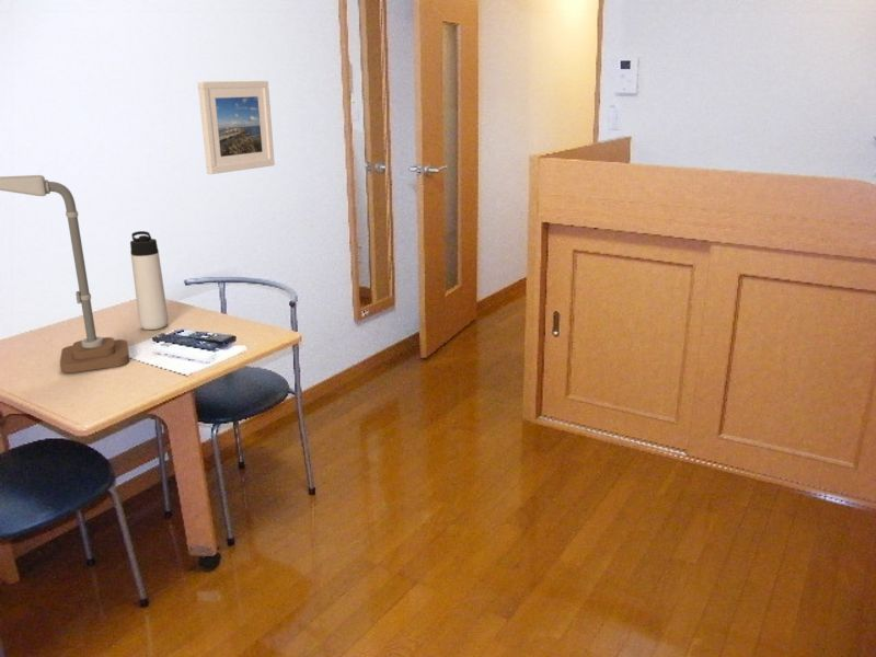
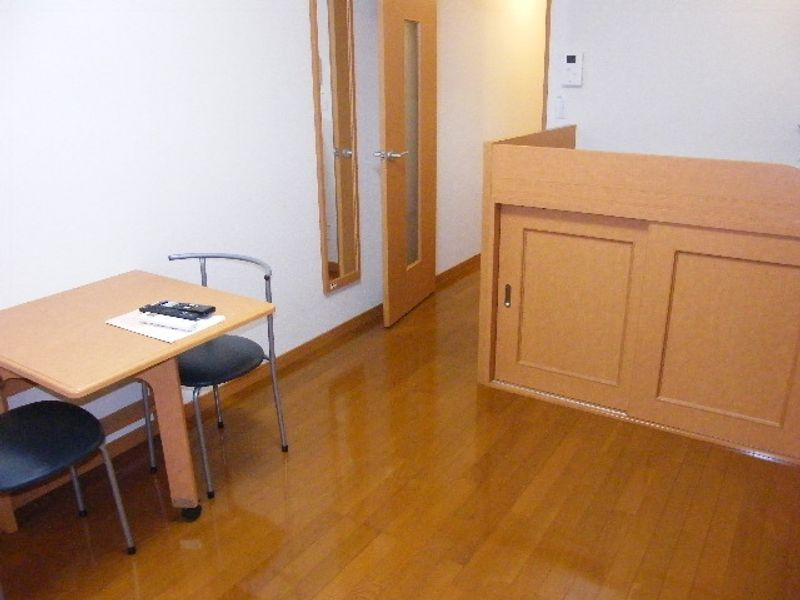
- thermos bottle (148, 280)
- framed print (238, 126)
- desk lamp (76, 269)
